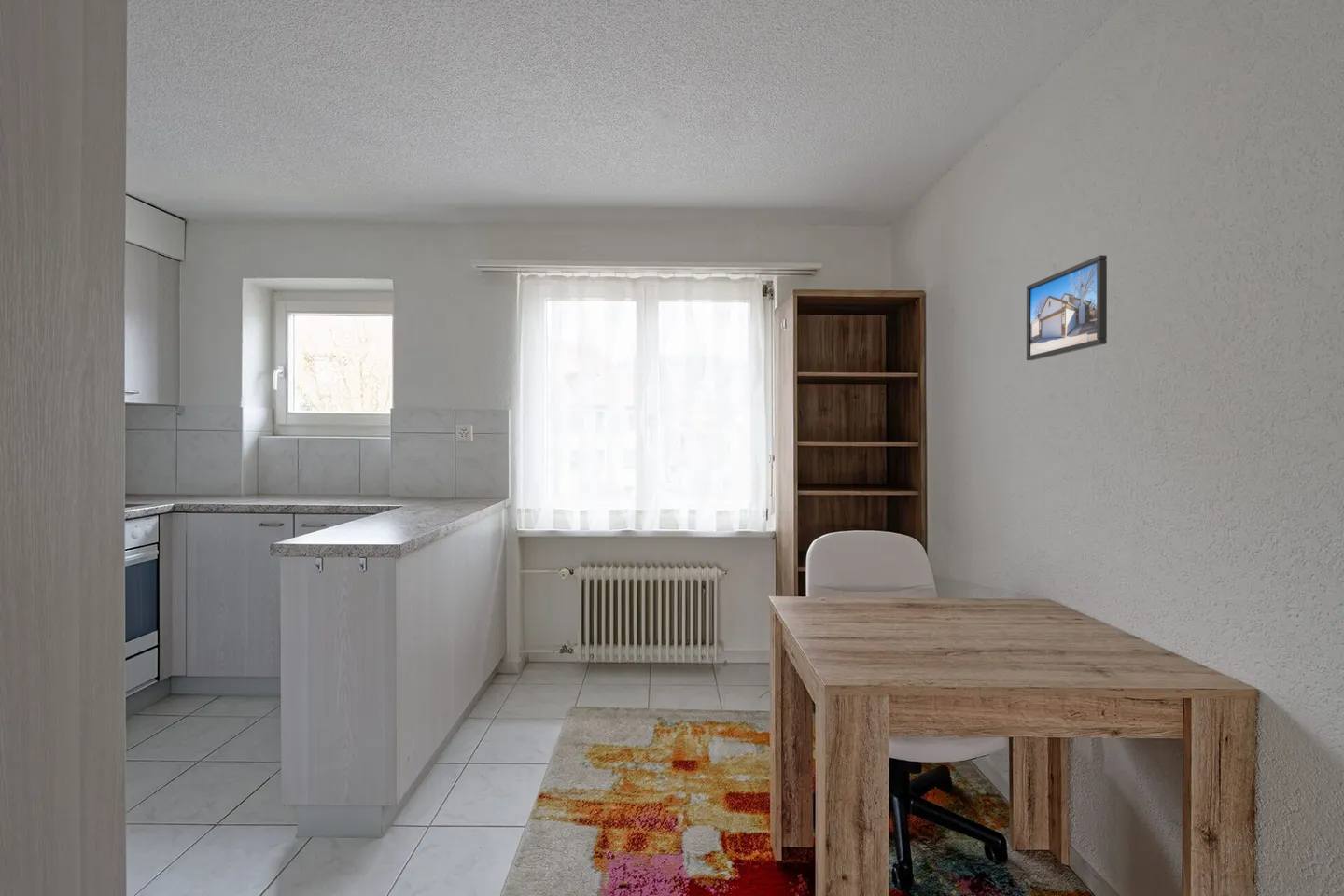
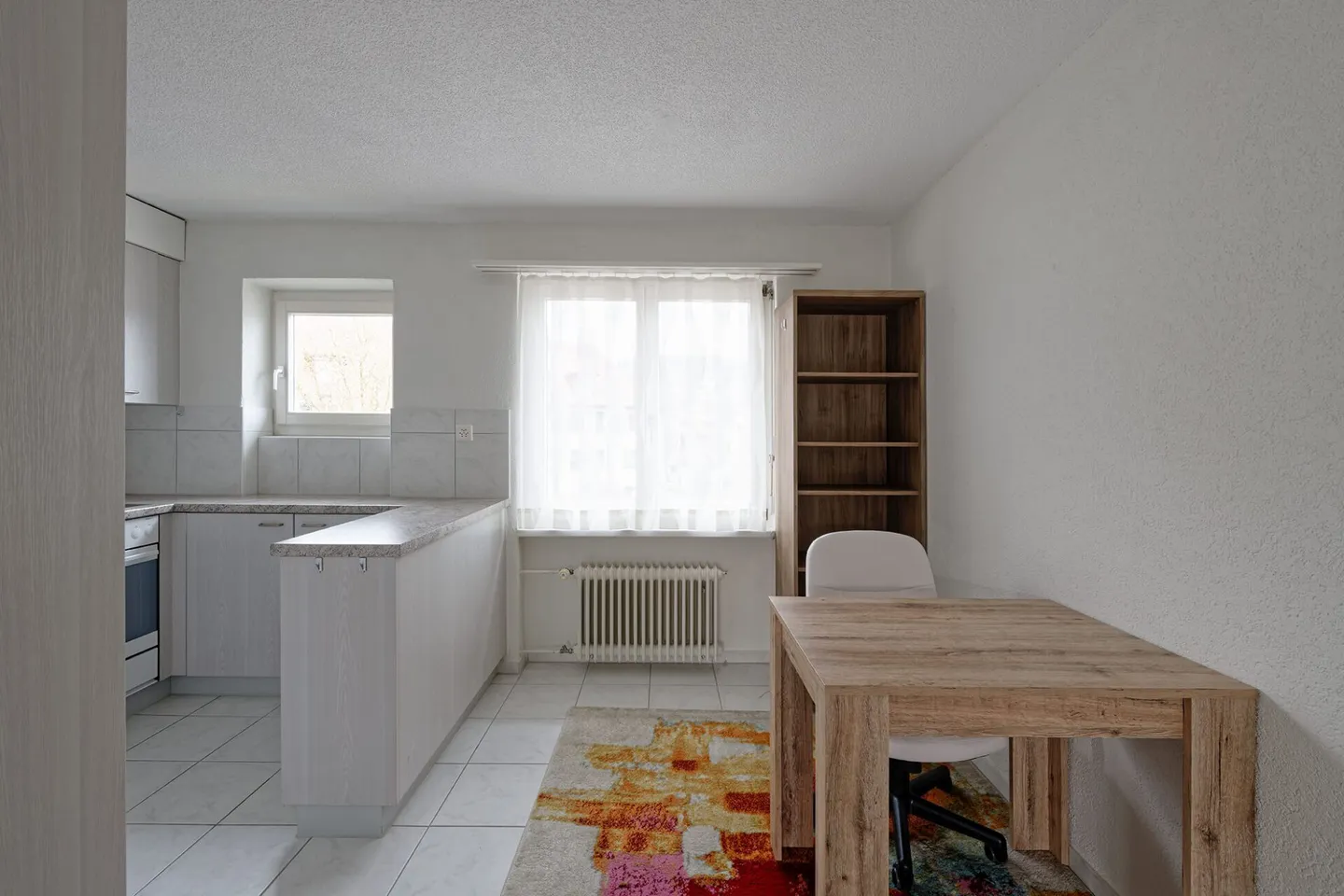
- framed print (1063, 312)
